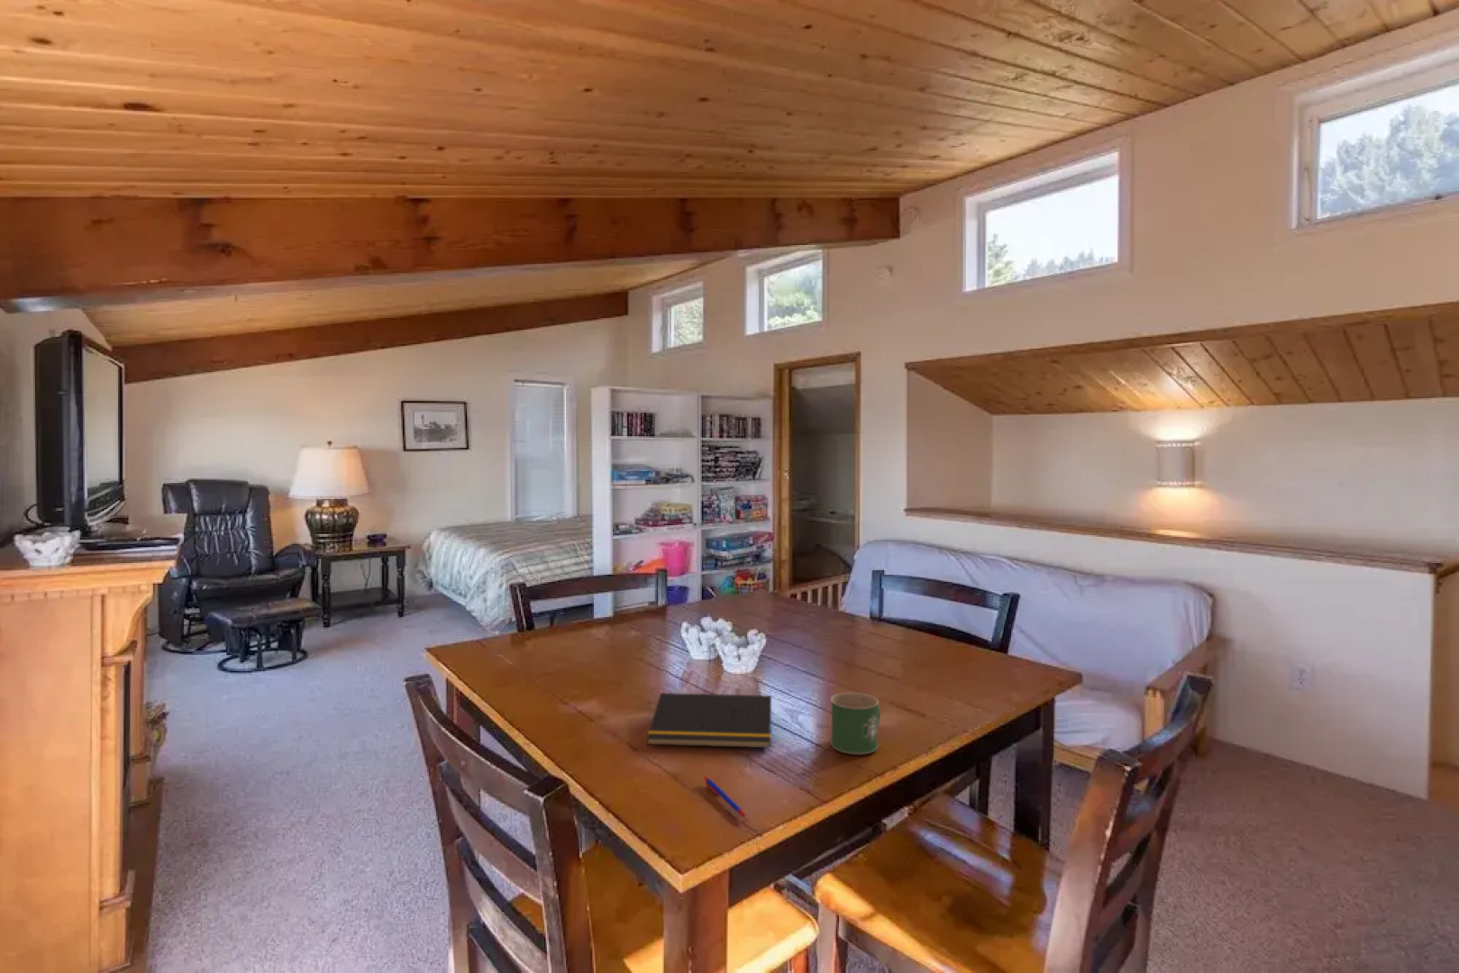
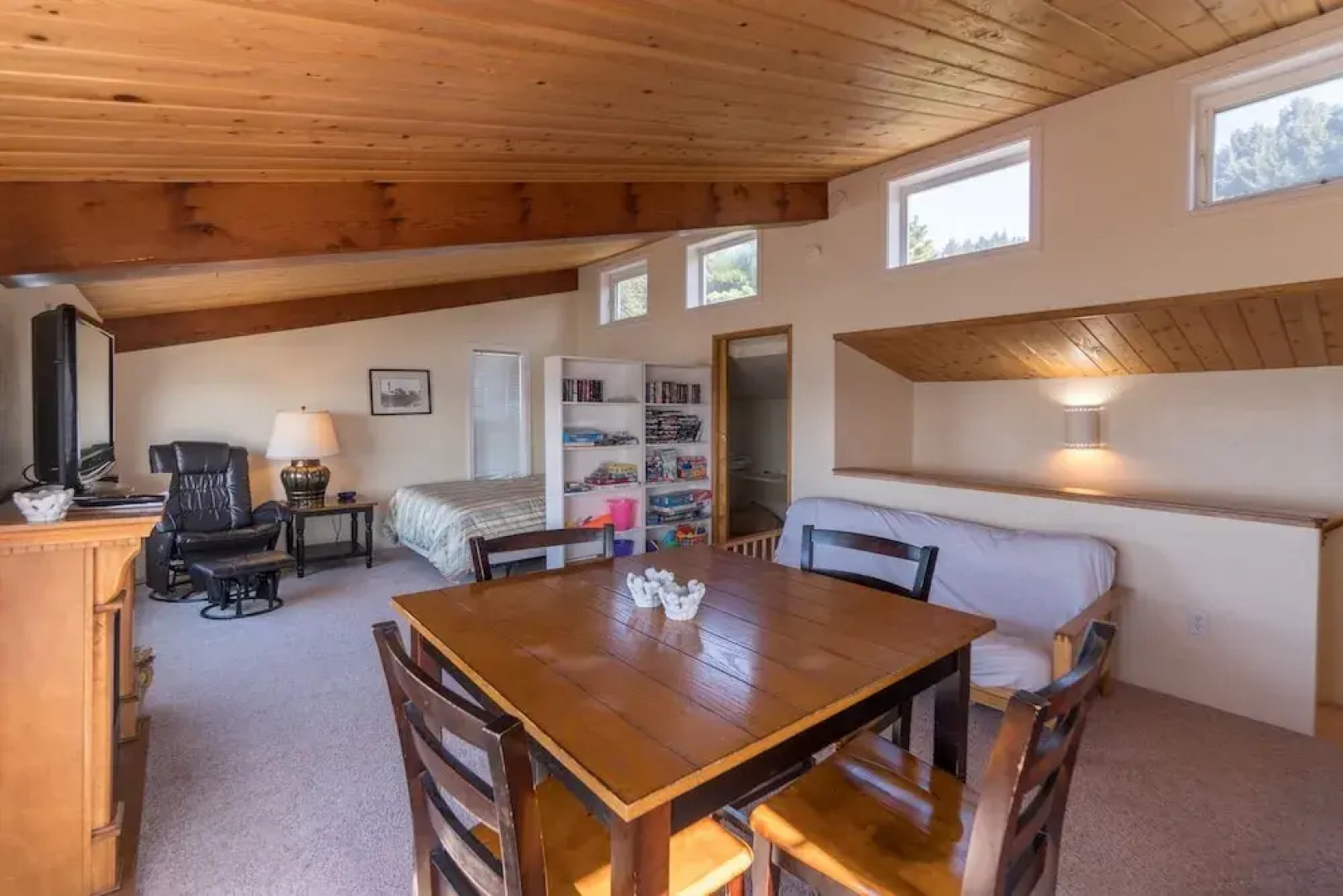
- pen (725, 796)
- mug (859, 720)
- notepad (712, 718)
